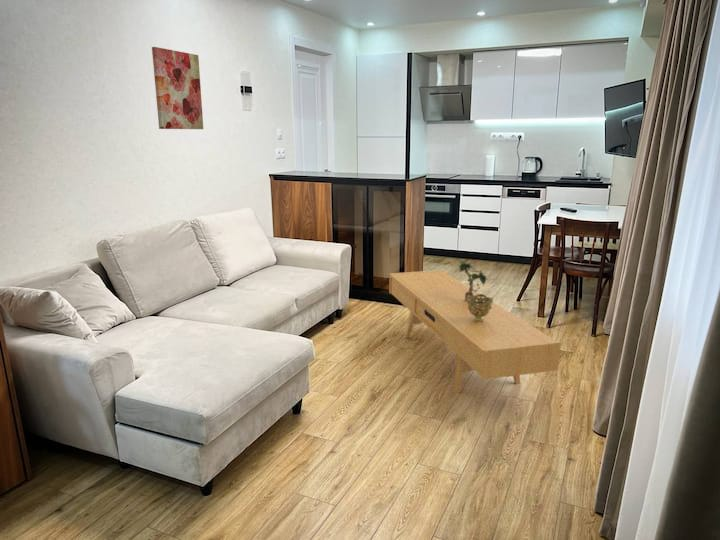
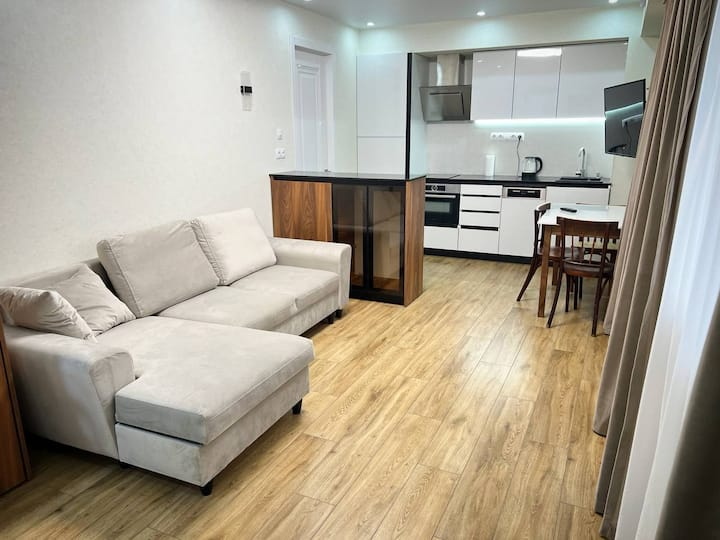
- potted plant (470, 278)
- tv console (457, 330)
- wall art (179, 90)
- decorative bowl (479, 307)
